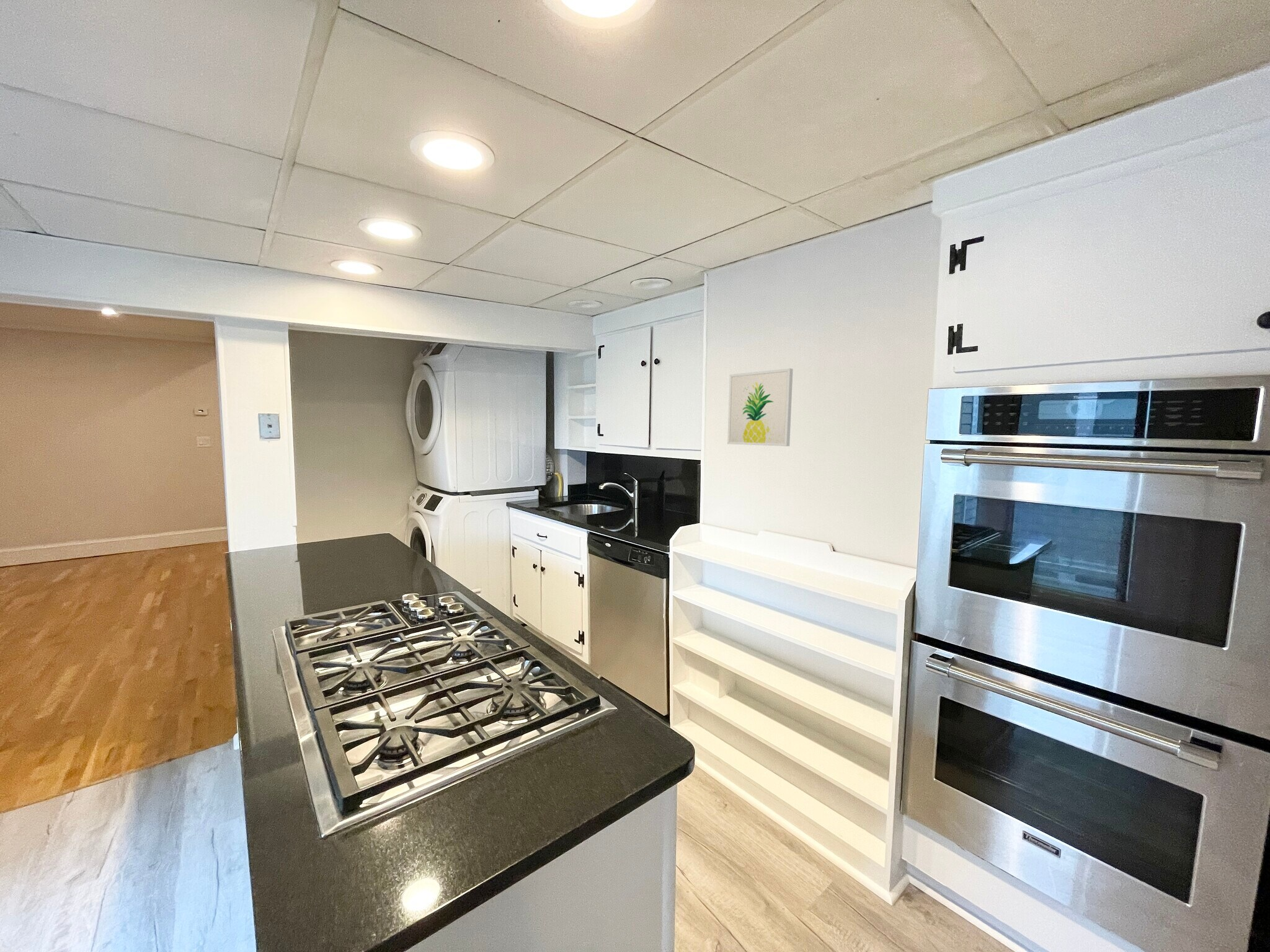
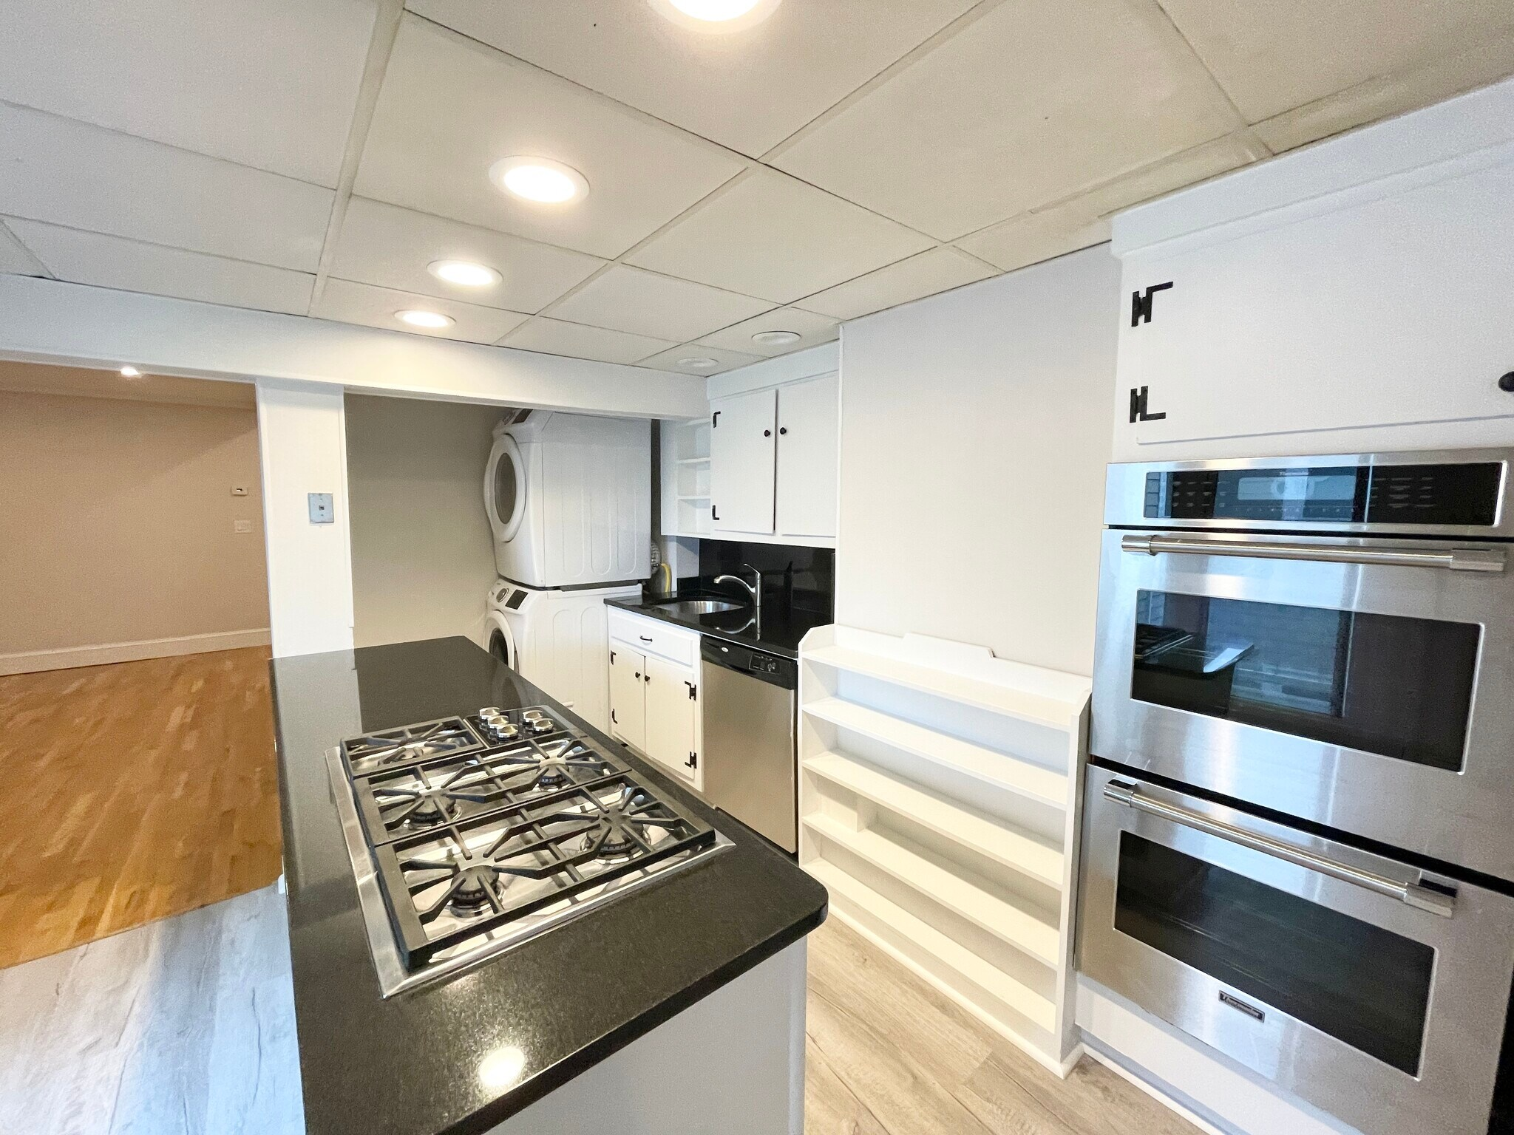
- wall art (758, 408)
